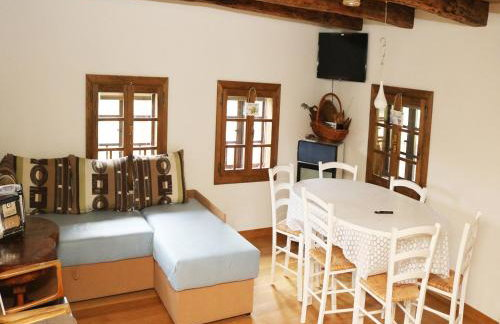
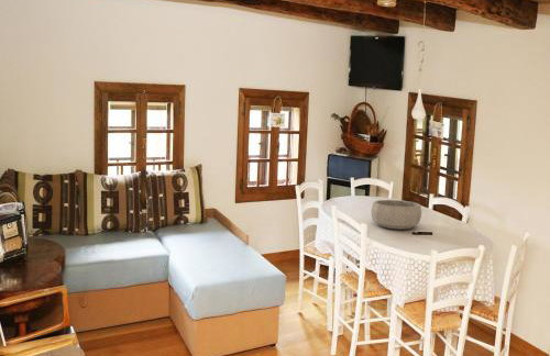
+ decorative bowl (396, 214)
